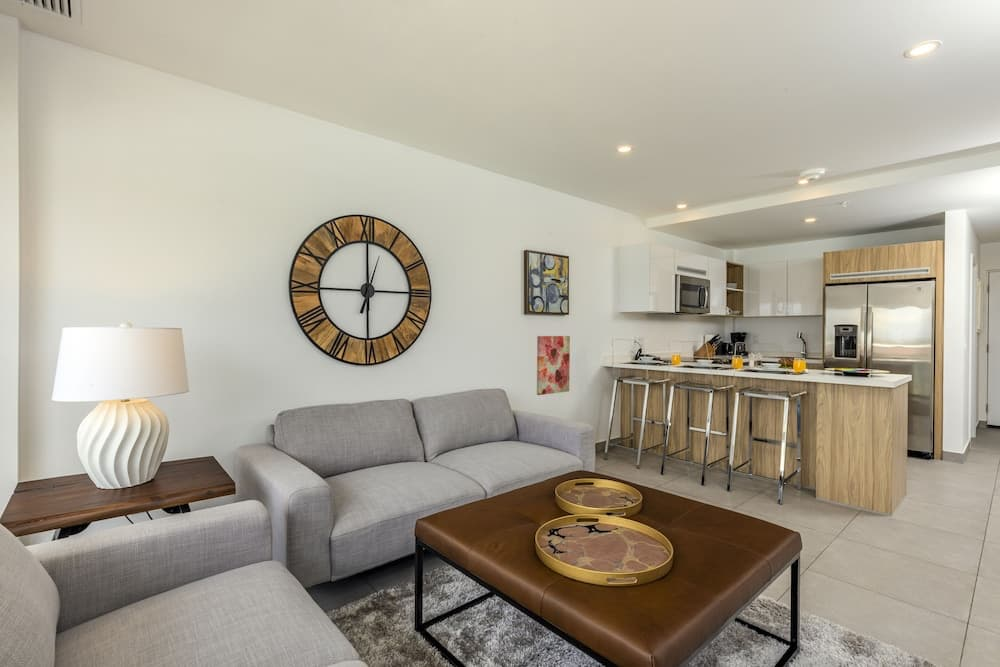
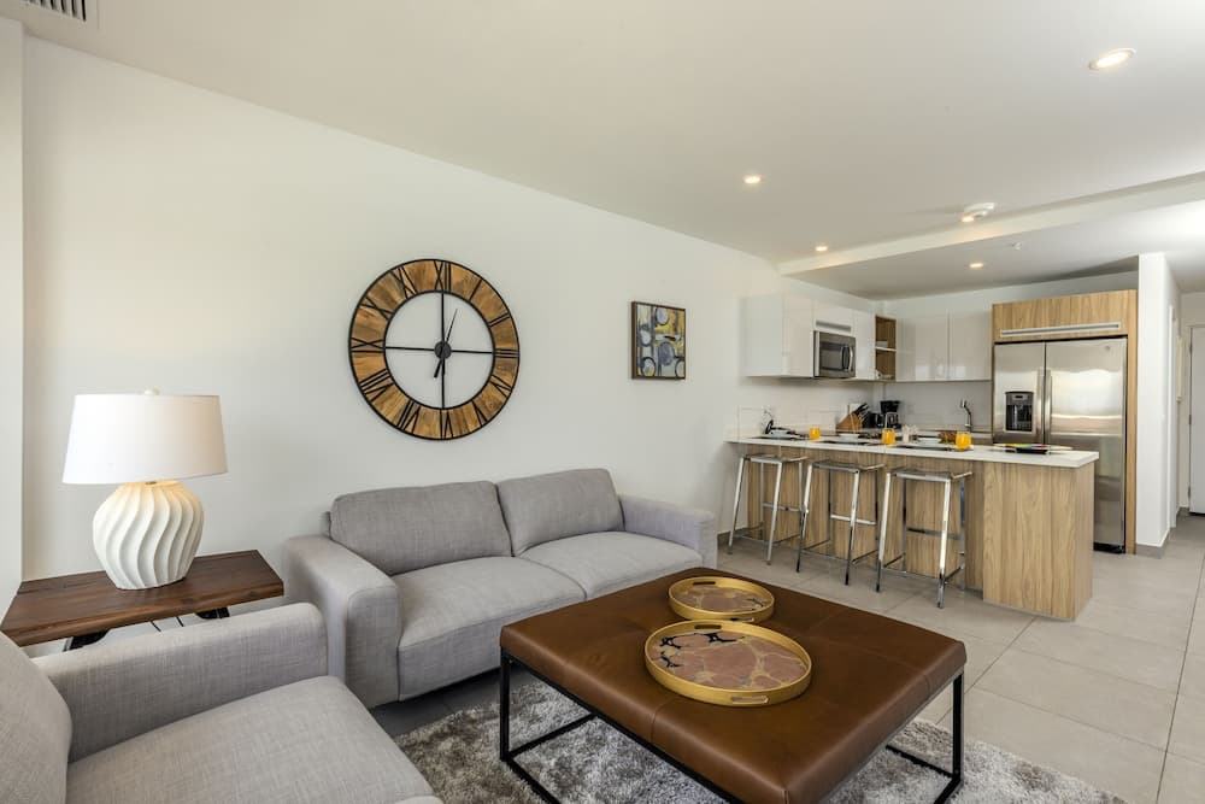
- wall art (553, 364)
